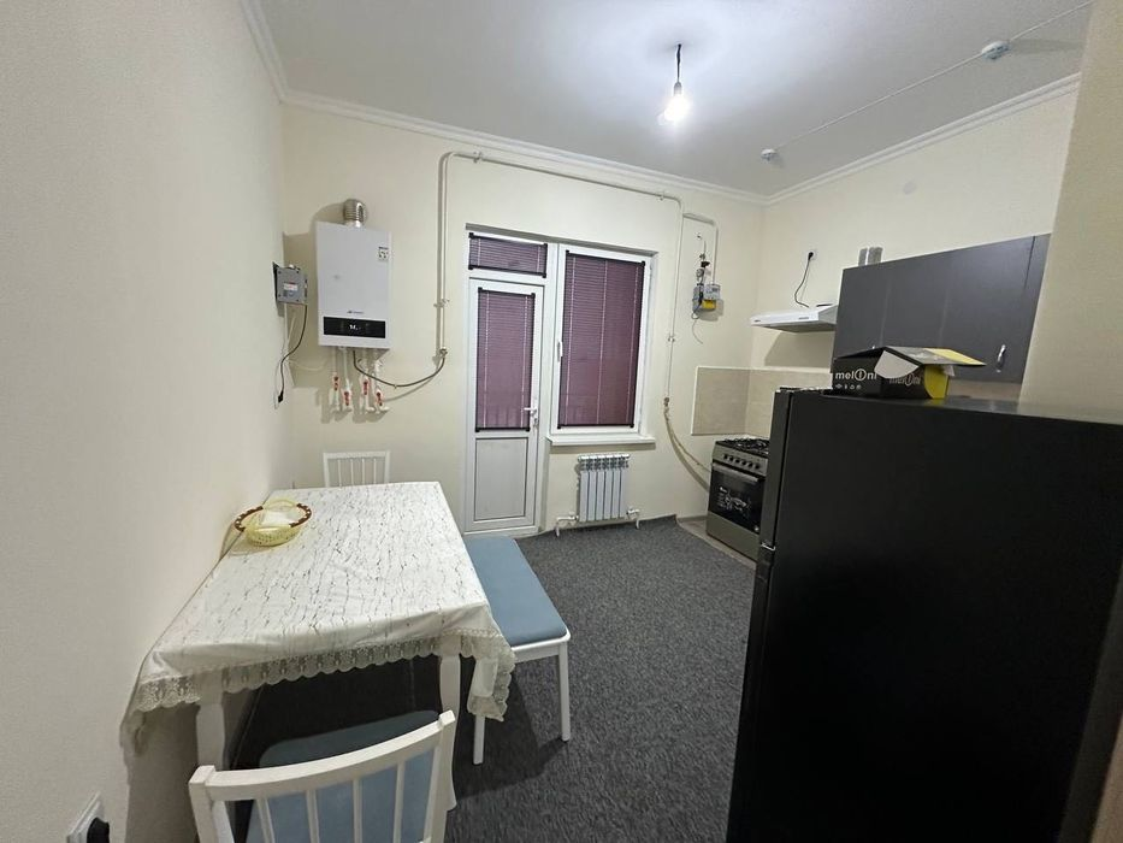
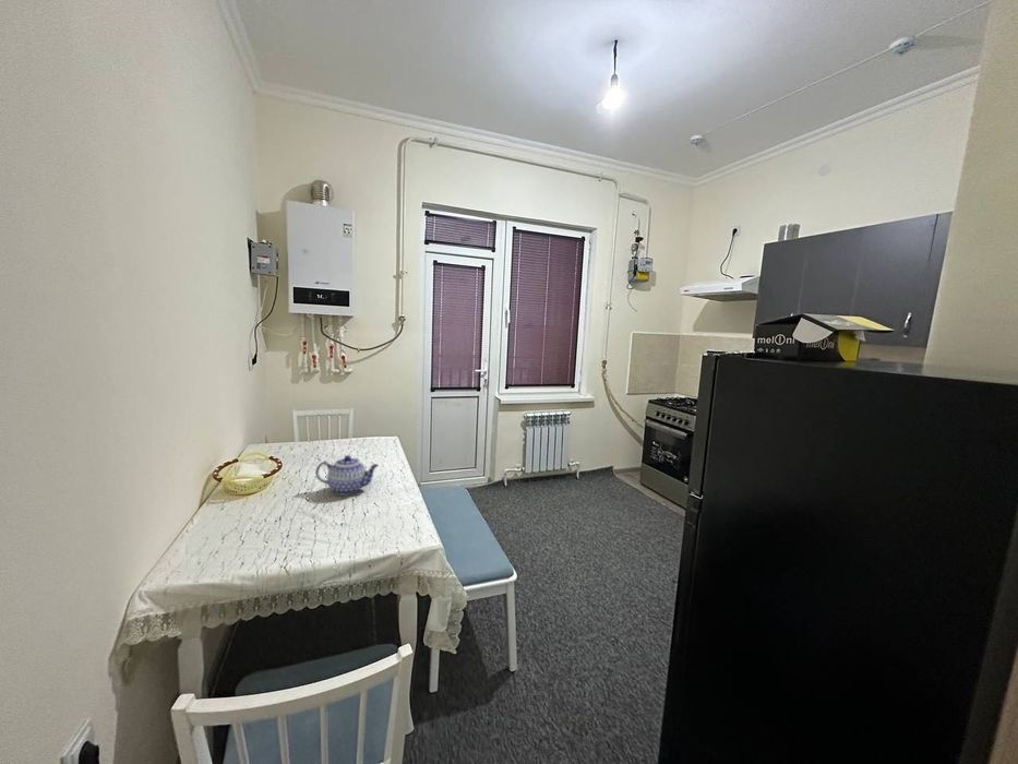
+ teapot (347, 473)
